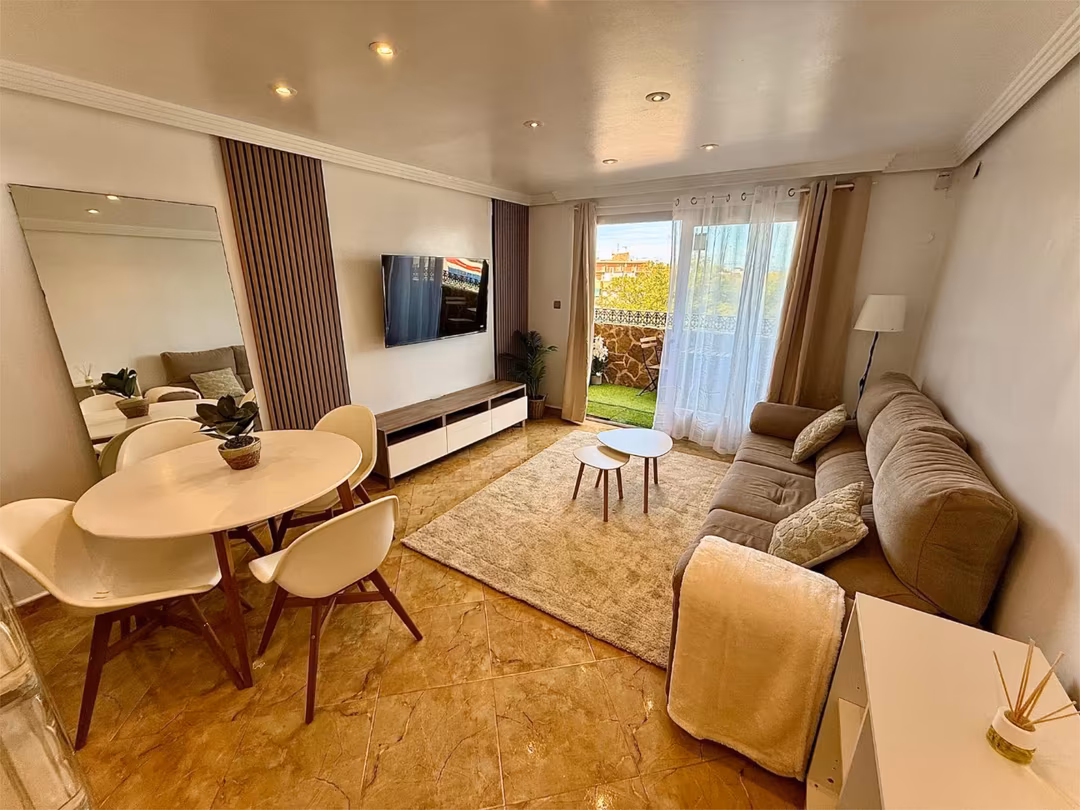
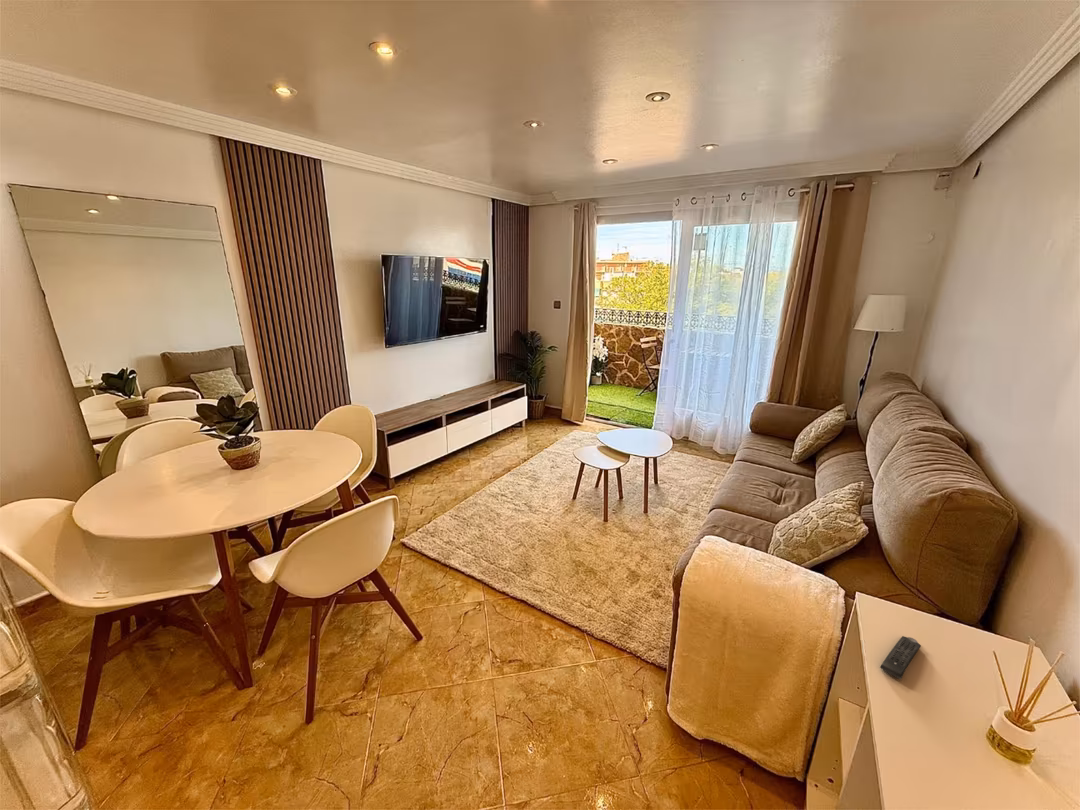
+ remote control (902, 654)
